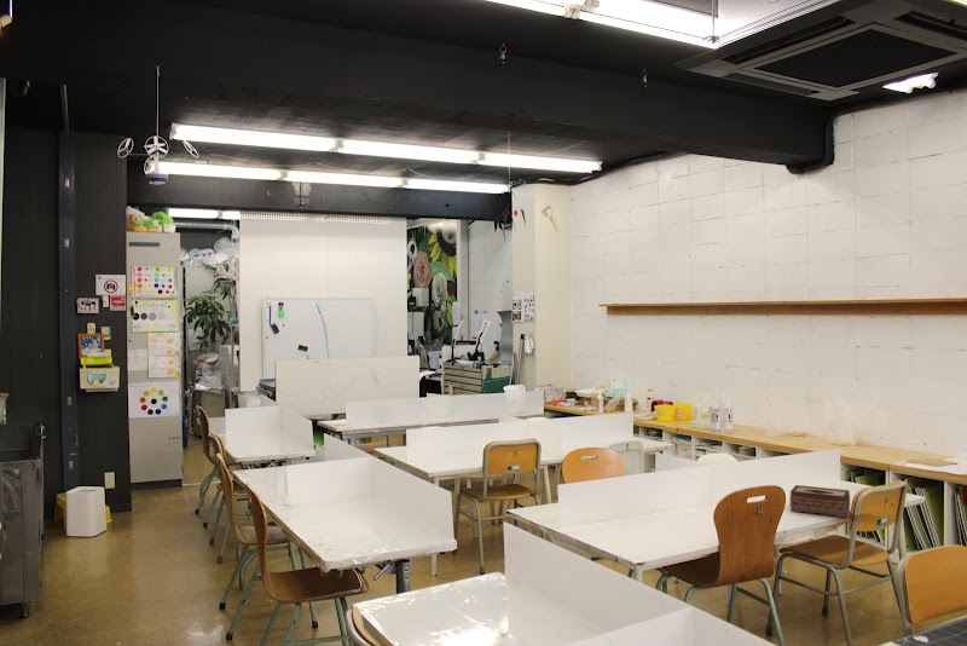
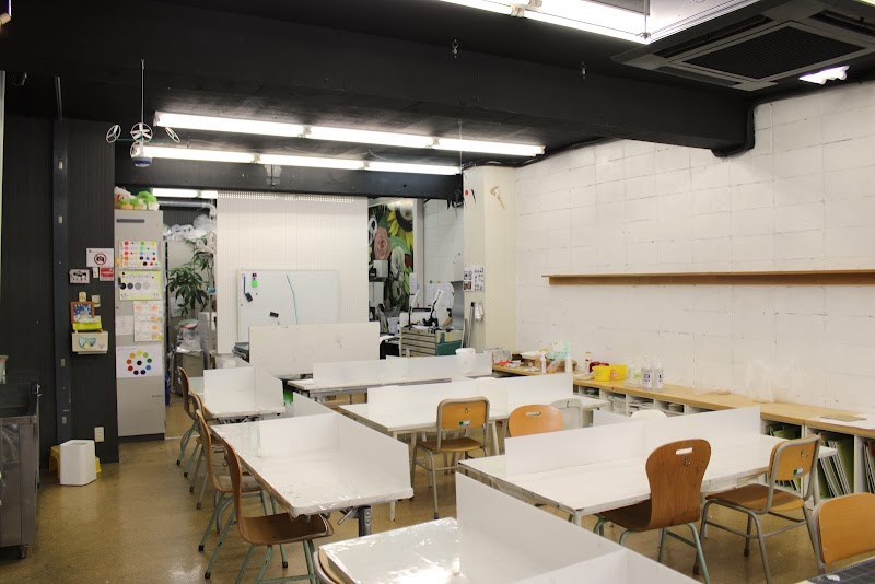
- tissue box (820, 500)
